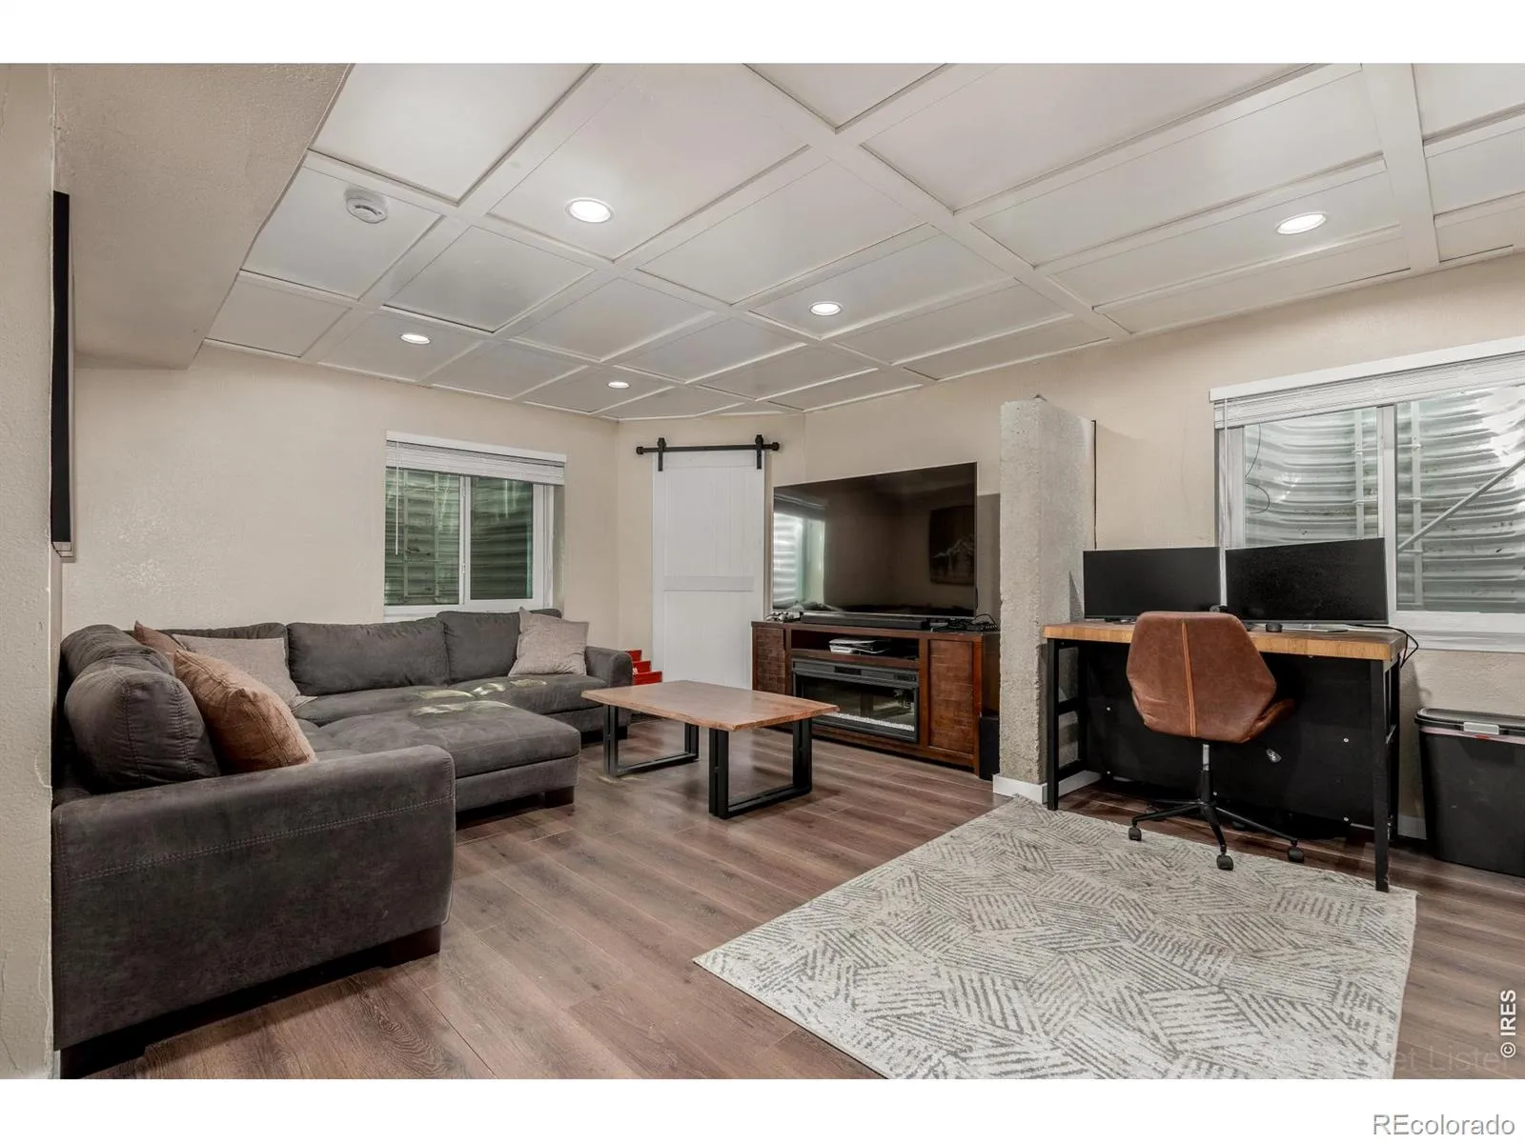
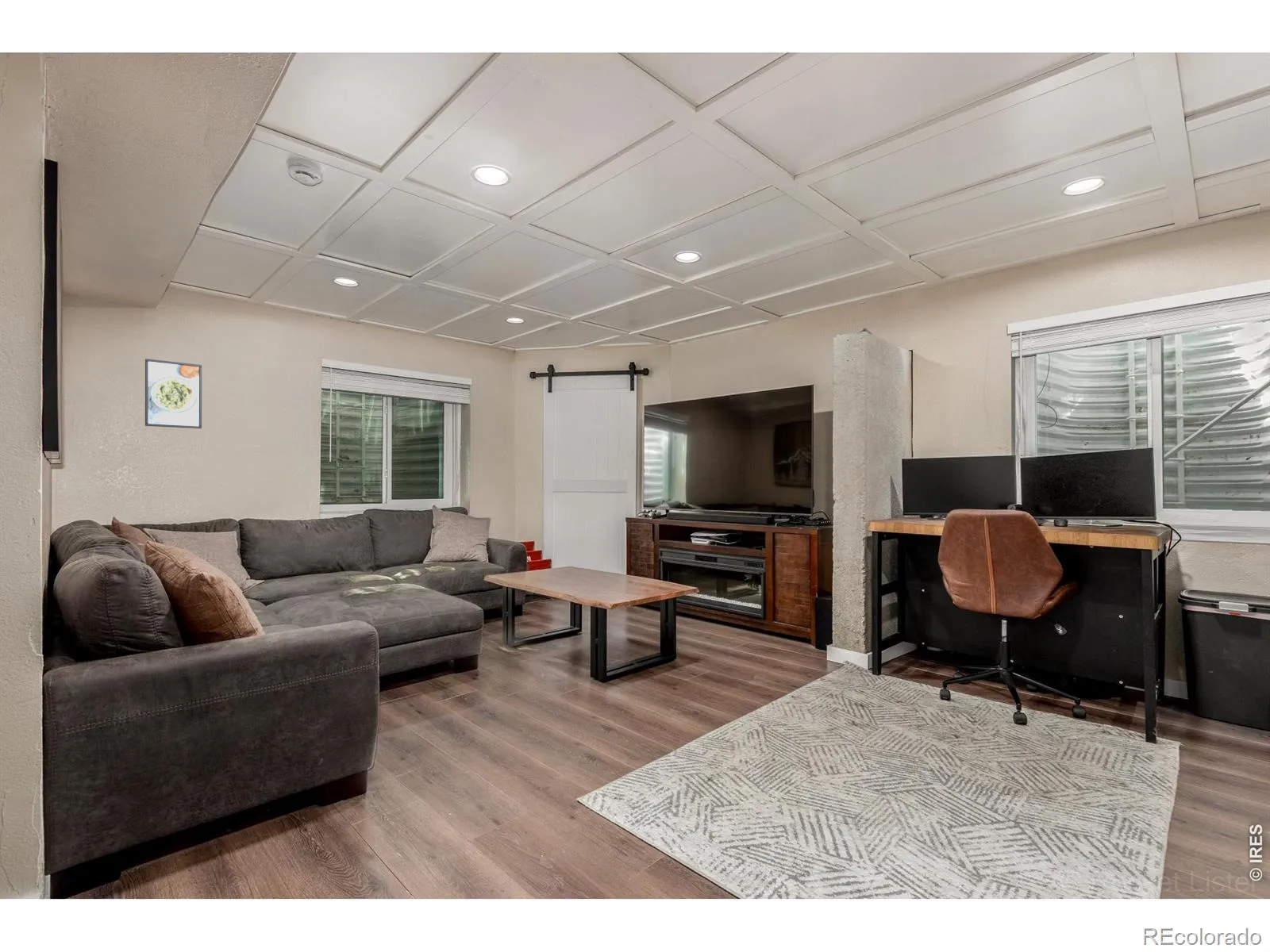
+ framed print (174, 394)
